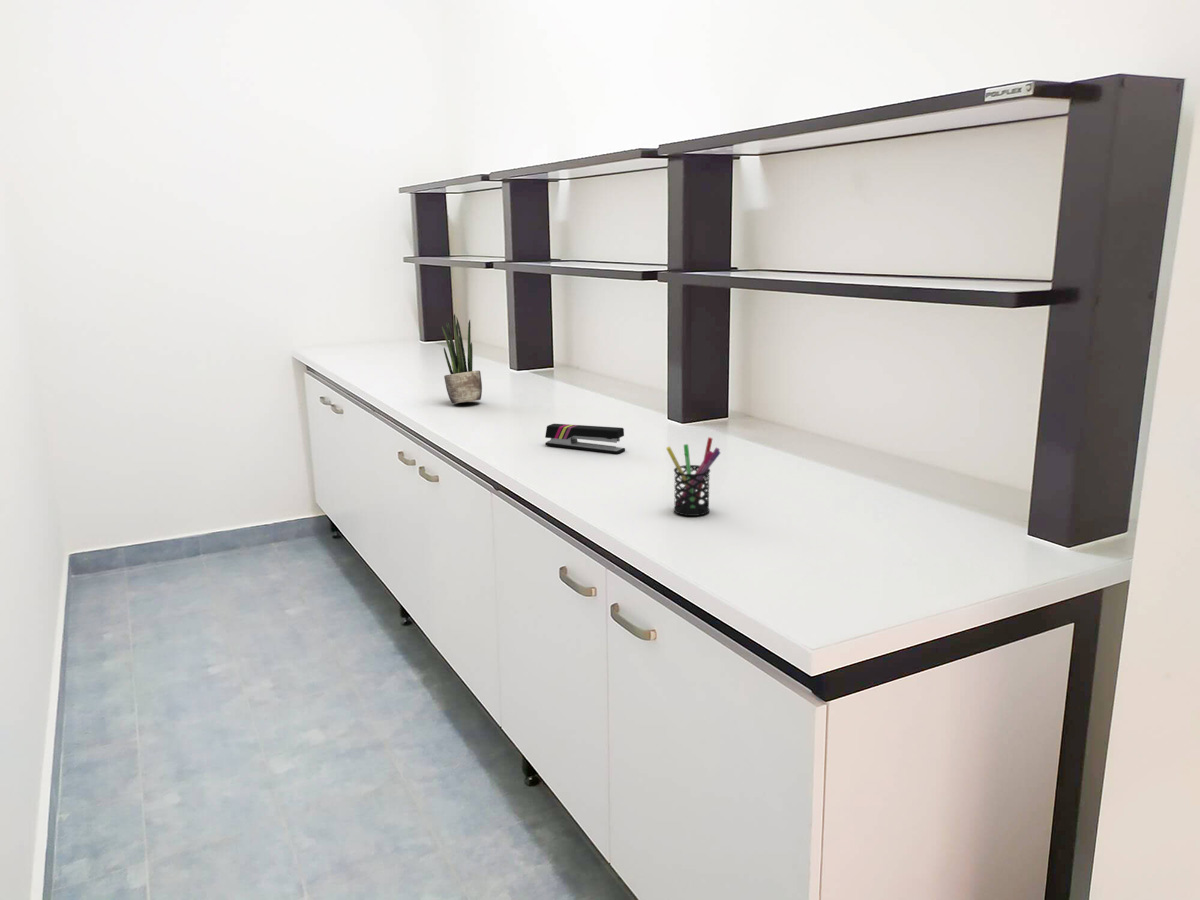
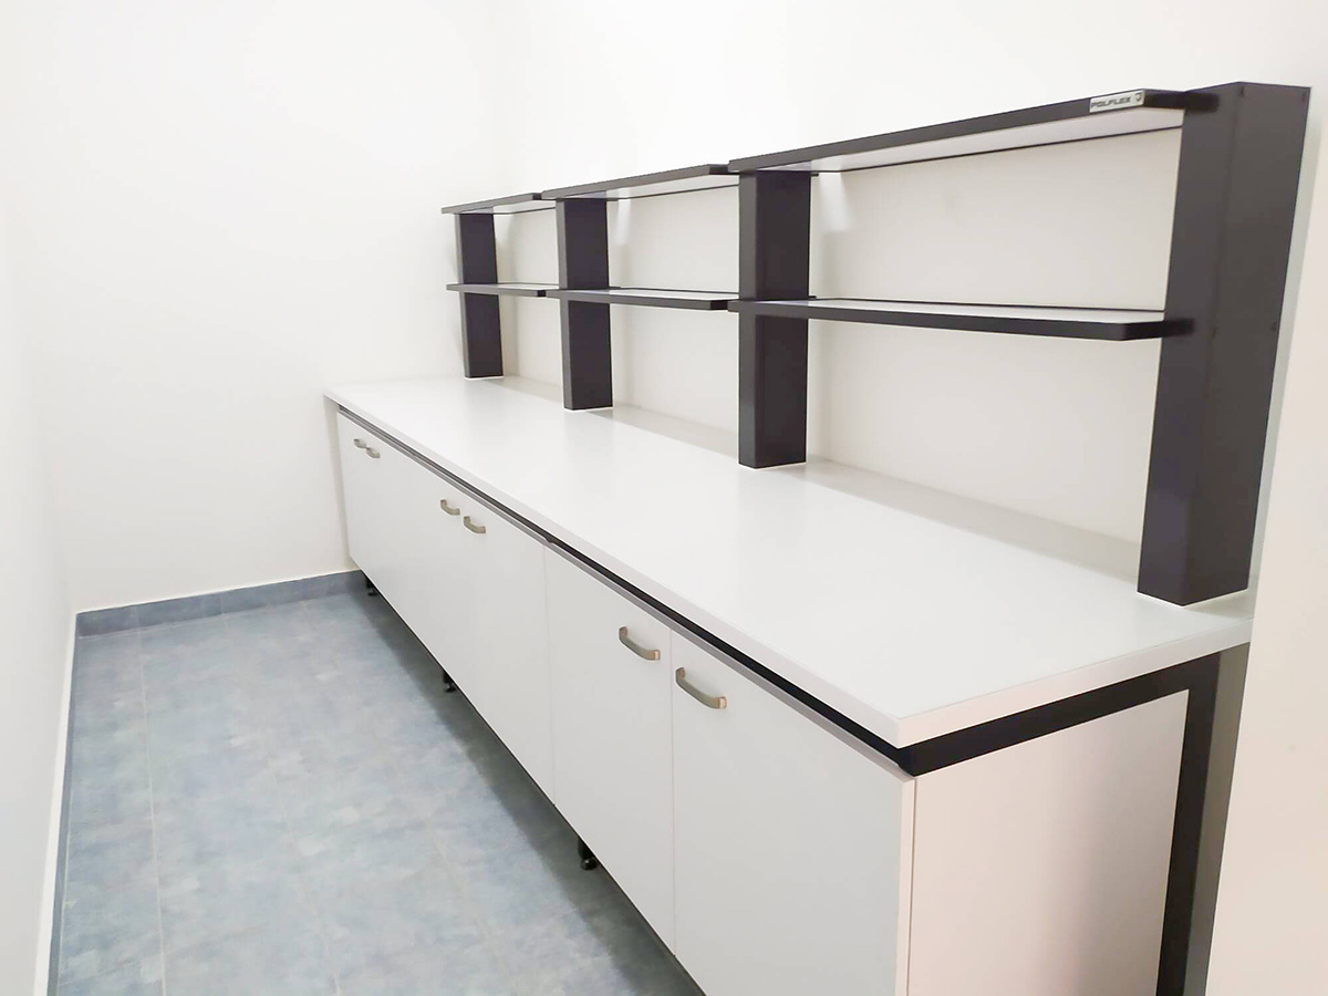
- stapler (584, 436)
- pen holder (692, 474)
- potted plant (460, 358)
